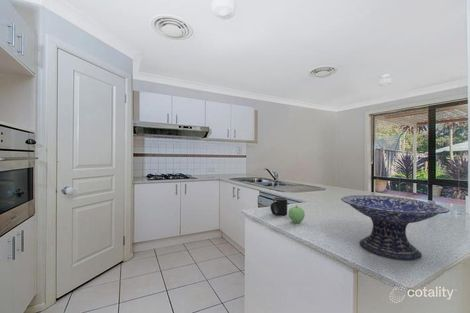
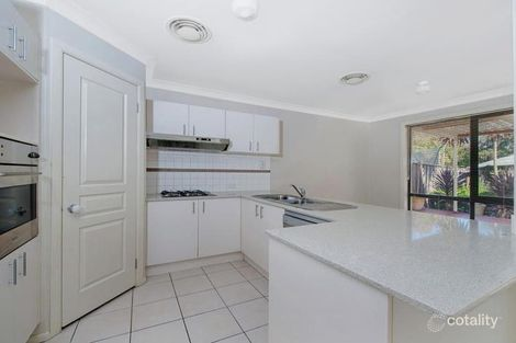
- apple (296, 213)
- decorative bowl (388, 224)
- mug (277, 206)
